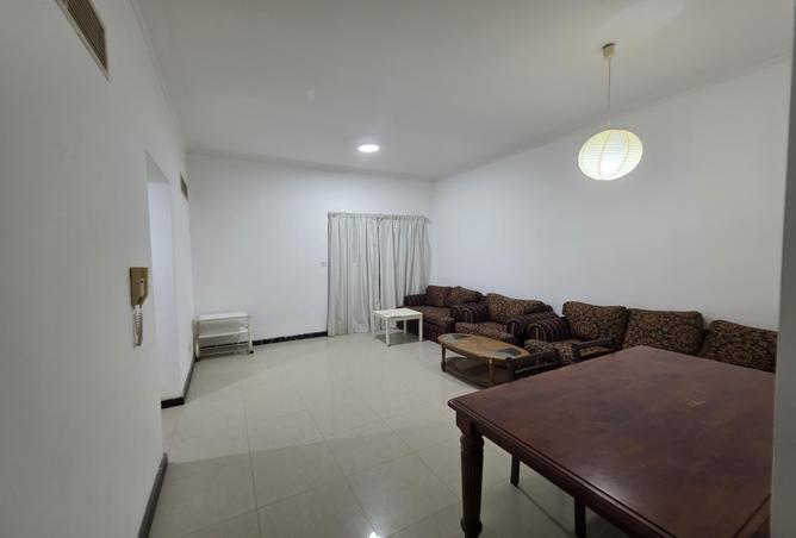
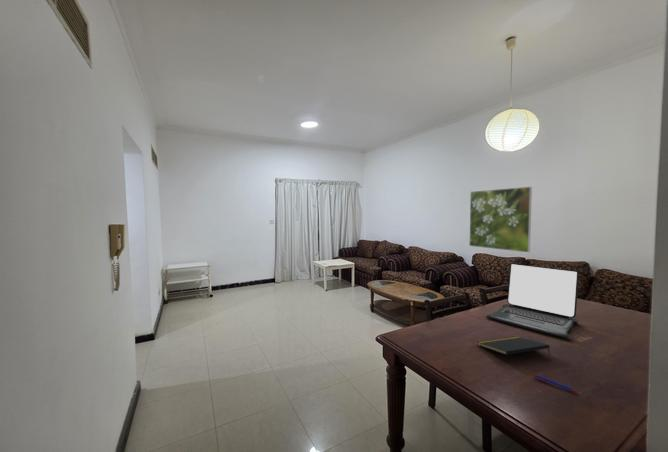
+ pen (554, 382)
+ laptop (533, 295)
+ notepad (511, 344)
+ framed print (497, 219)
